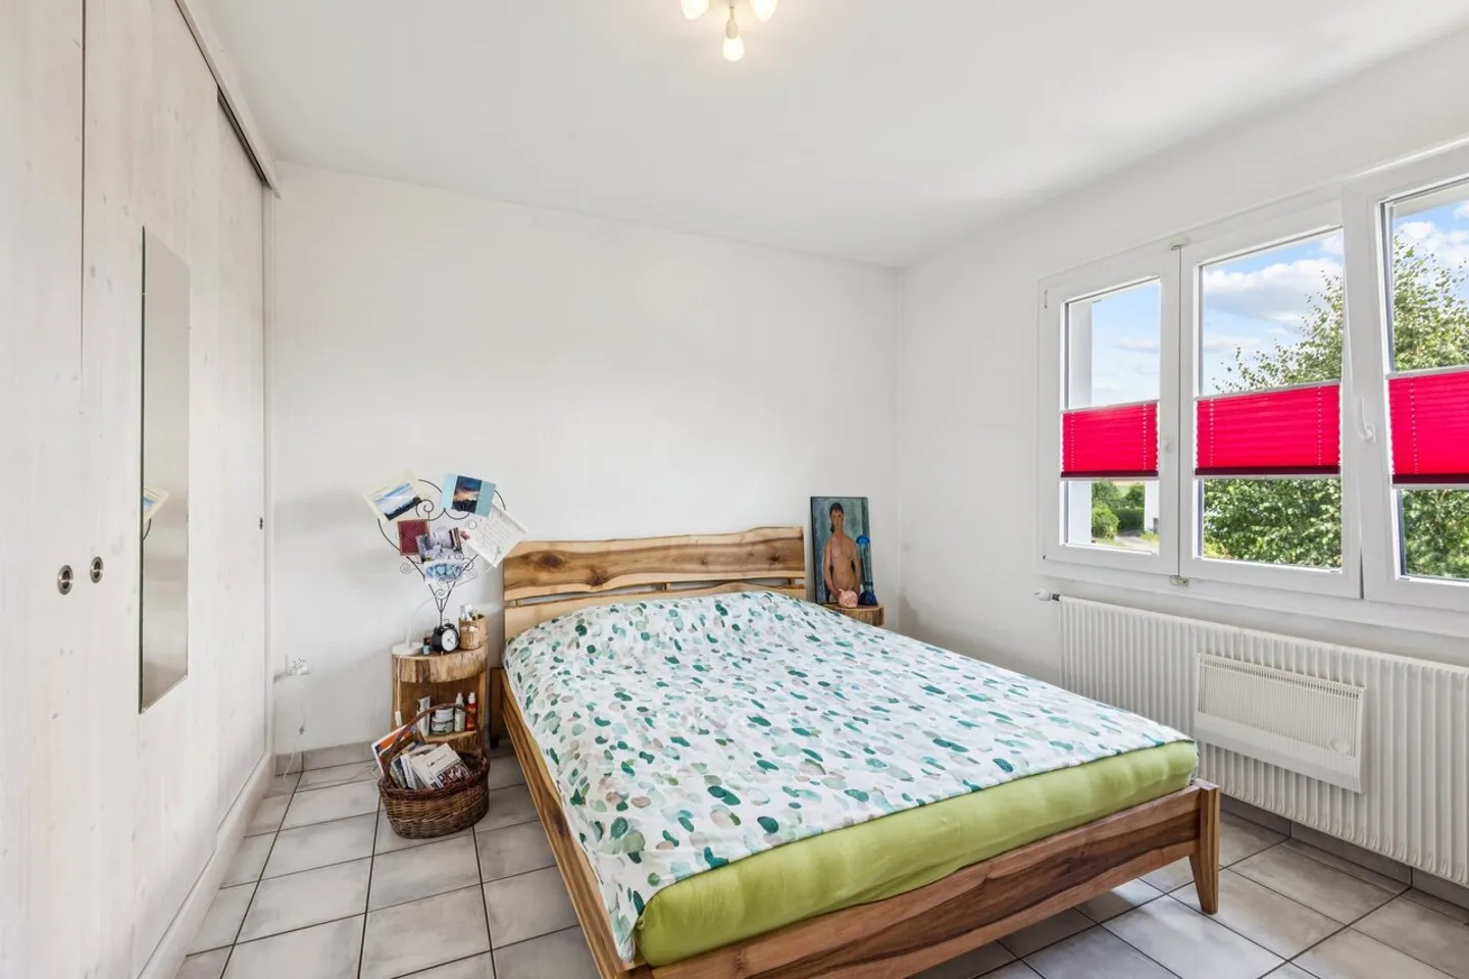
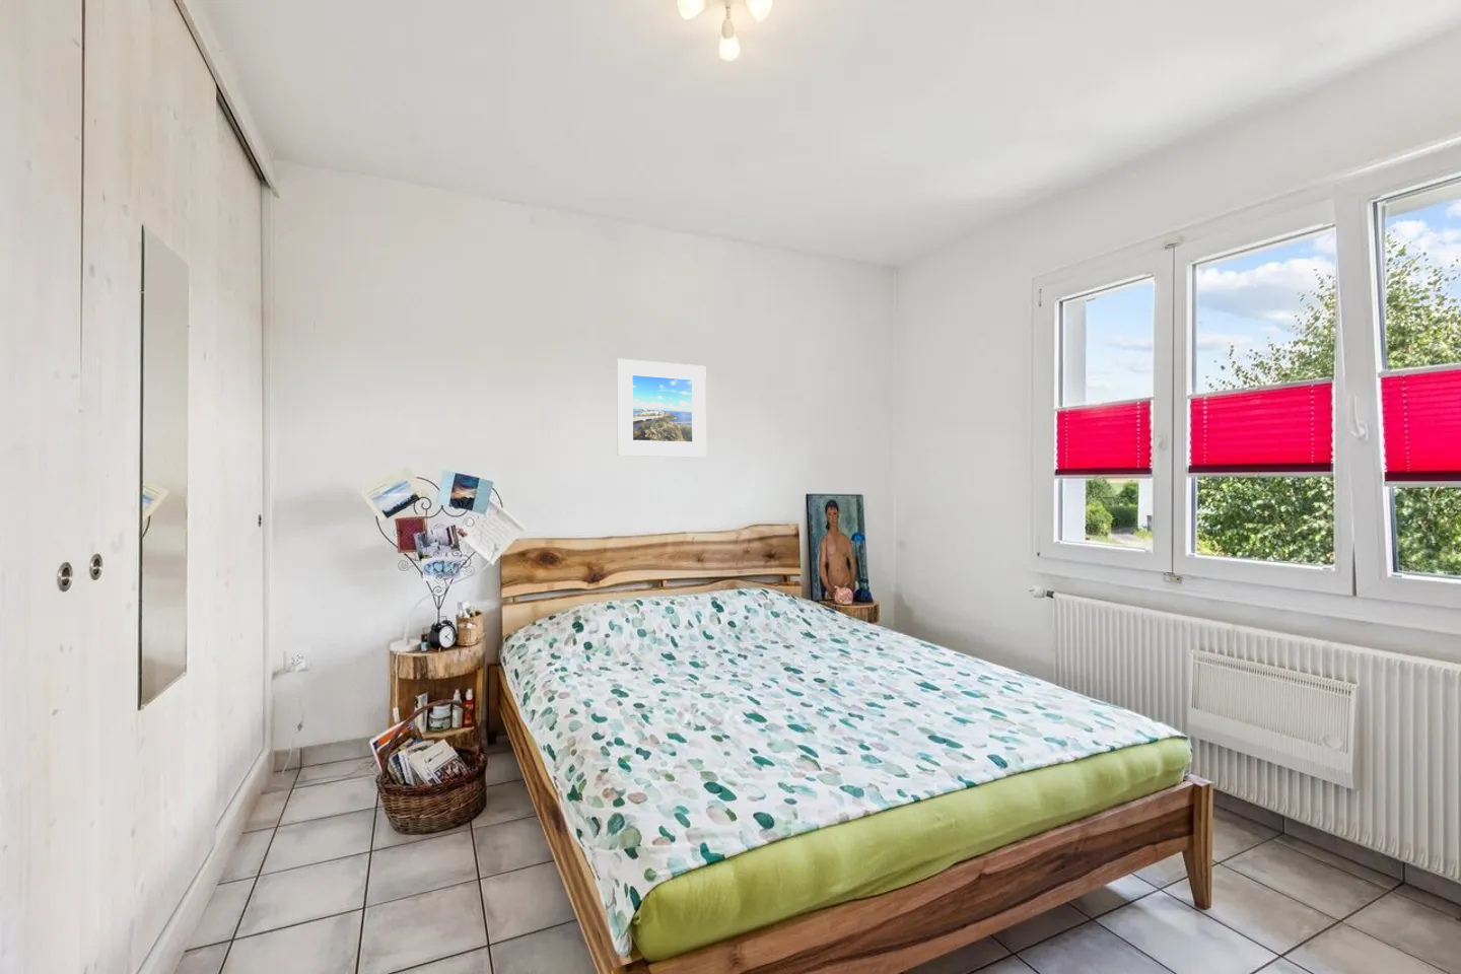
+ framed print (662, 409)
